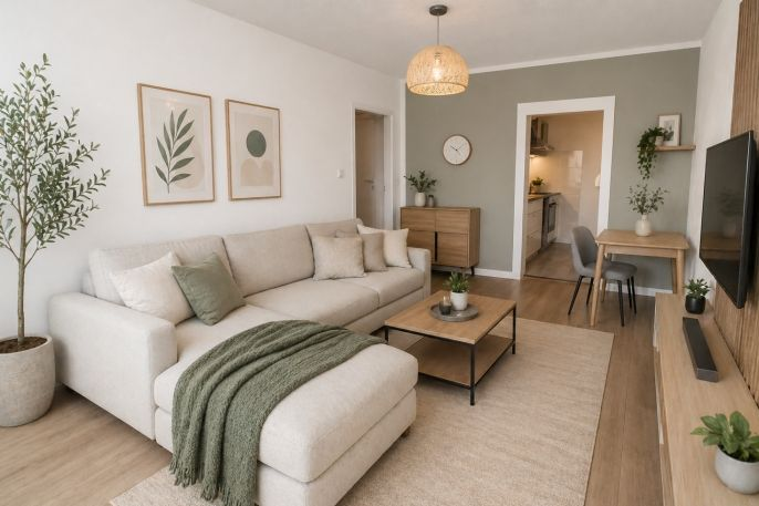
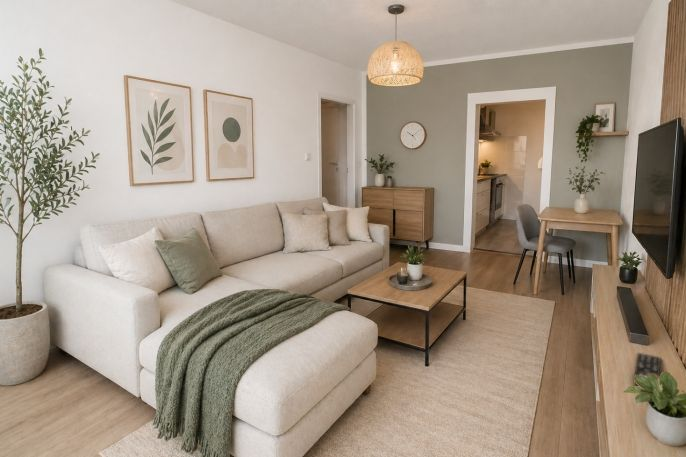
+ remote control (647, 369)
